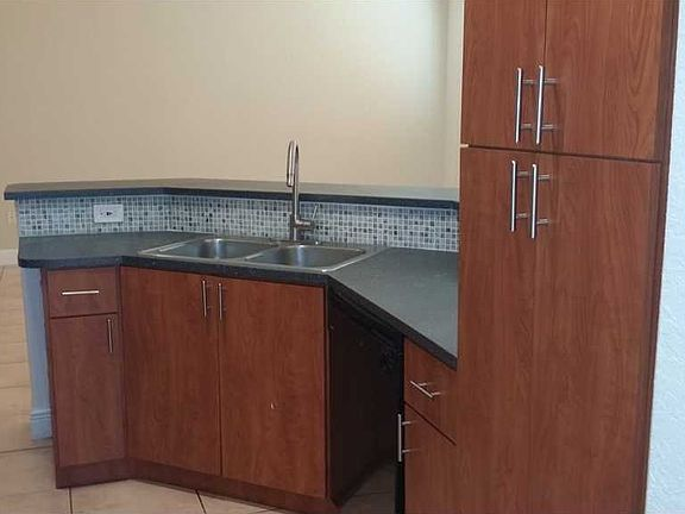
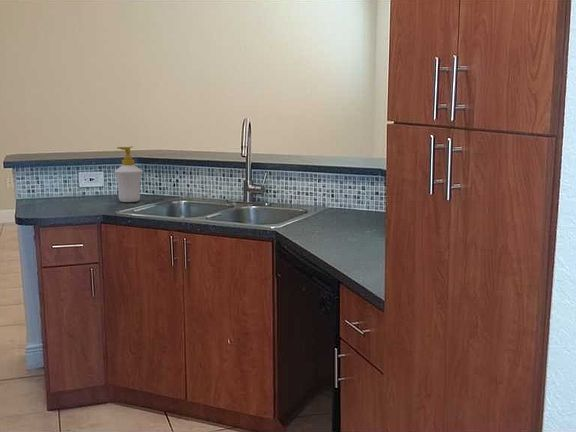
+ soap bottle (128, 174)
